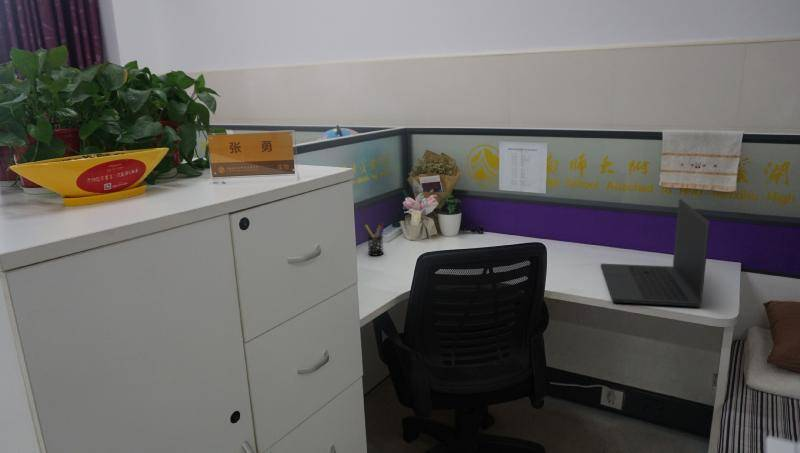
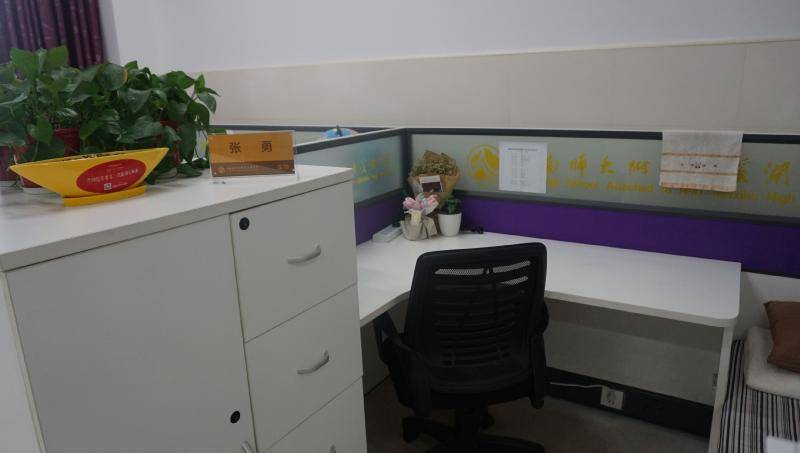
- laptop (648, 265)
- pen holder (376, 237)
